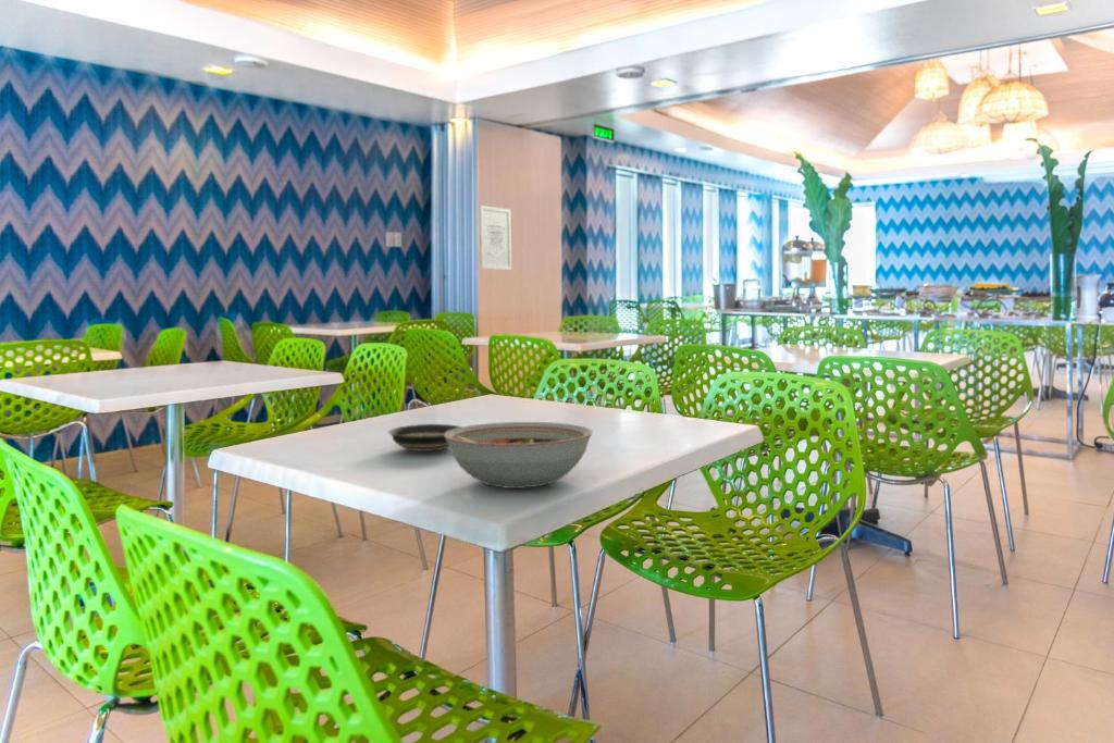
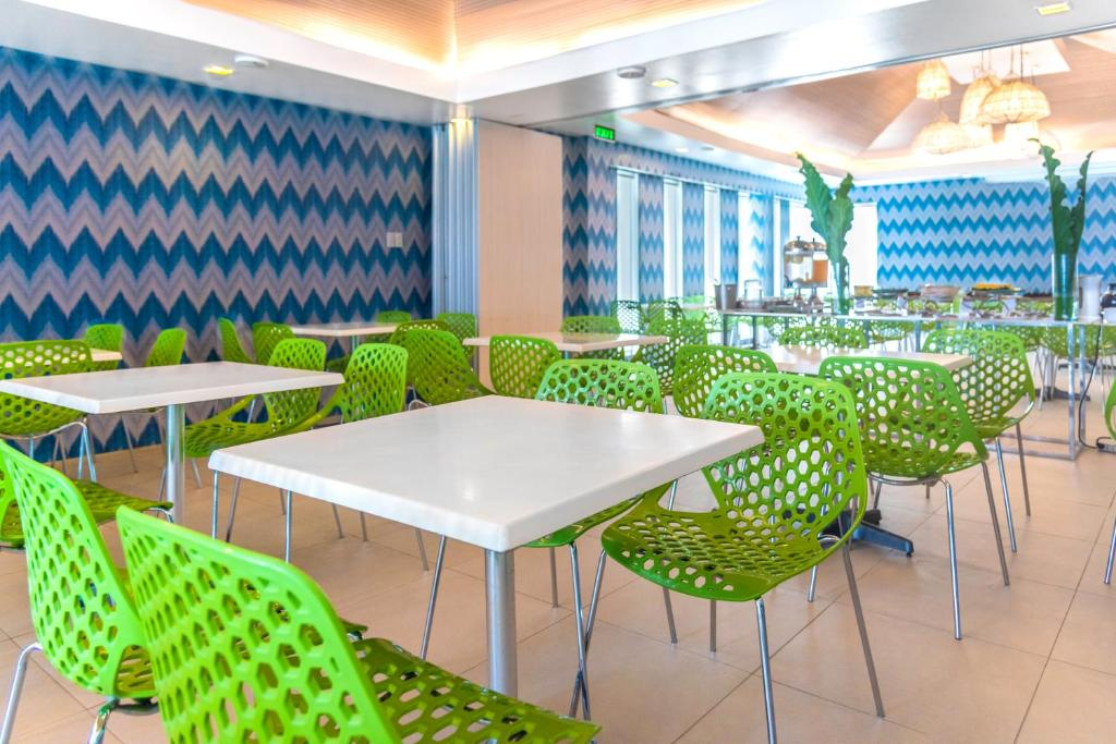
- saucer (428, 438)
- bowl (519, 457)
- wall art (496, 238)
